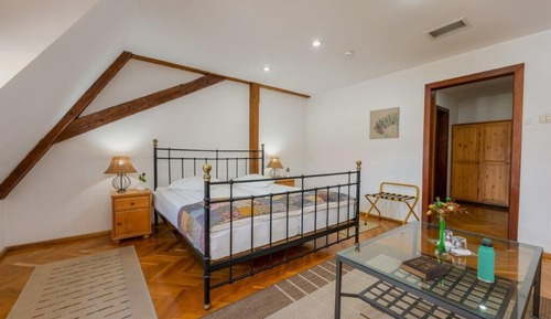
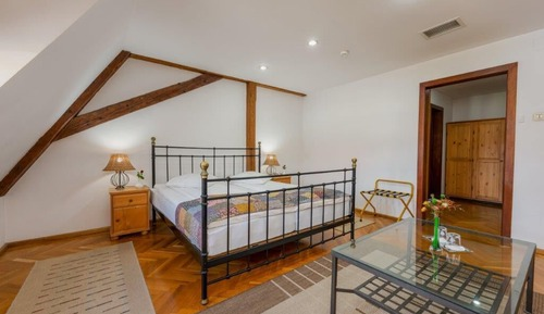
- thermos bottle (486, 258)
- wall art (383, 124)
- hardback book (423, 267)
